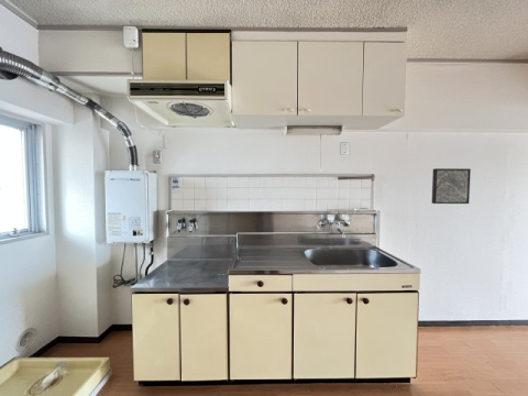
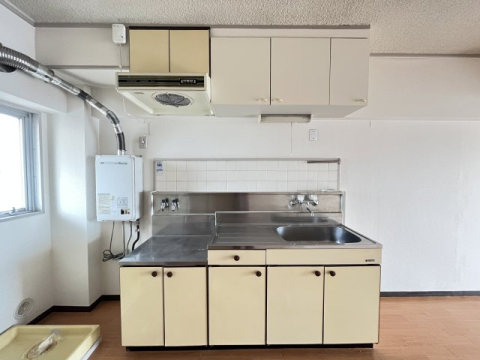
- wall art (450, 186)
